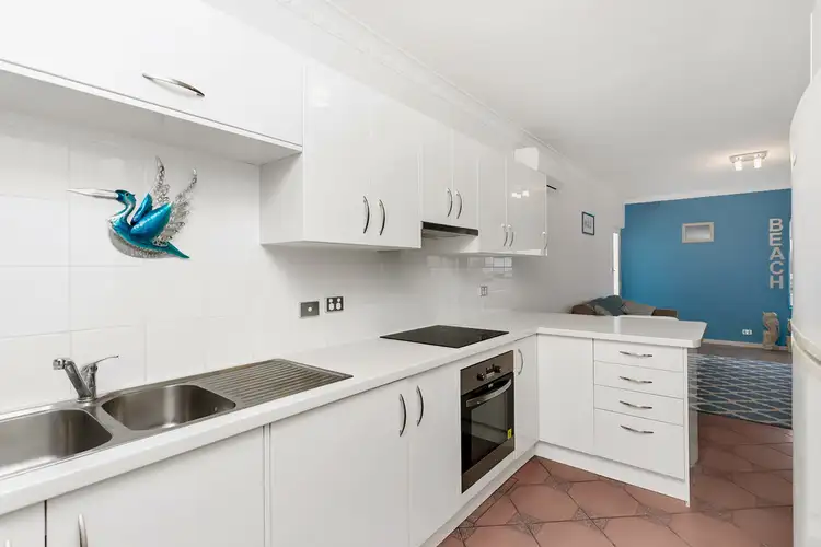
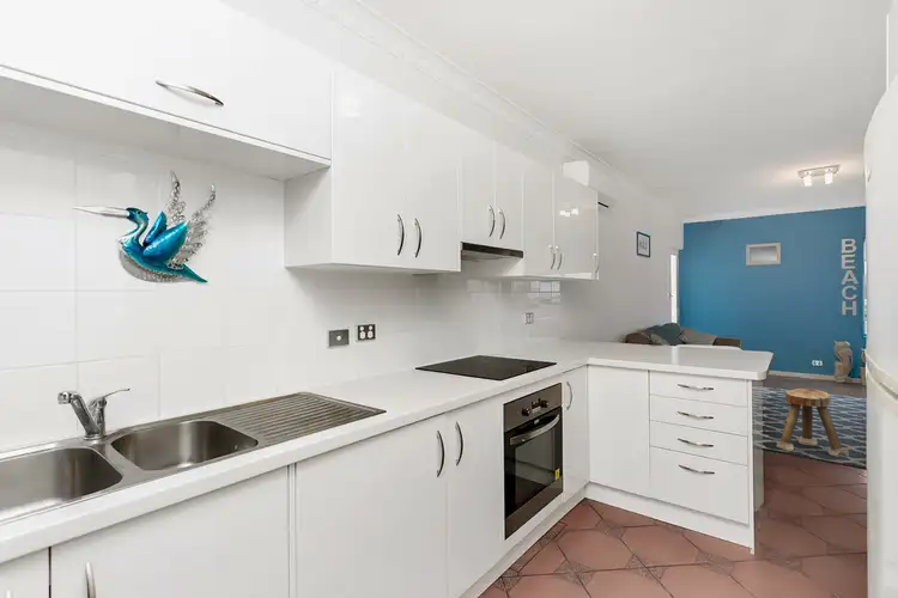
+ stool (807, 420)
